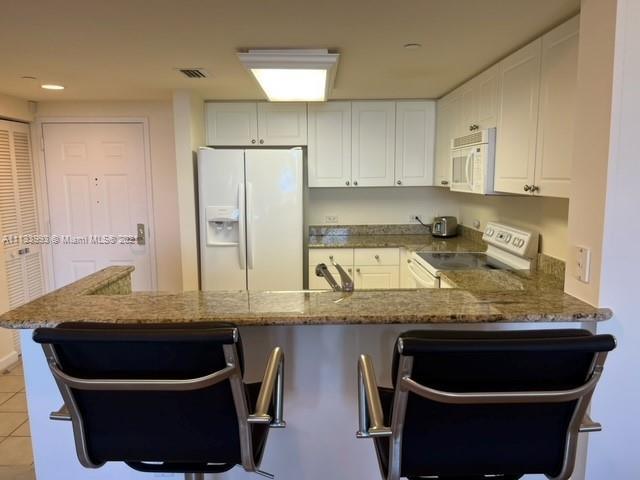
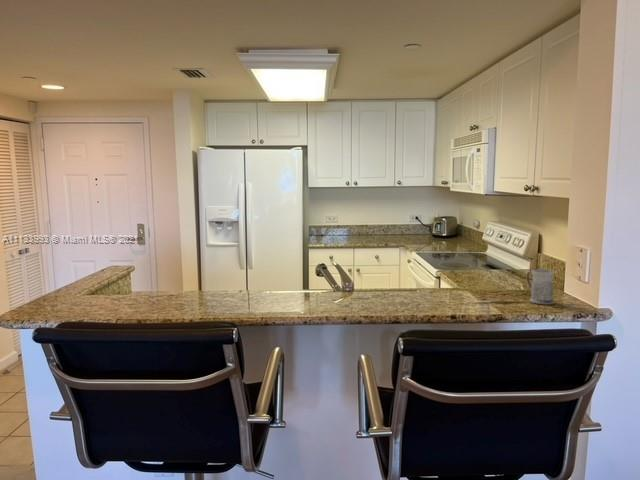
+ mug (538, 285)
